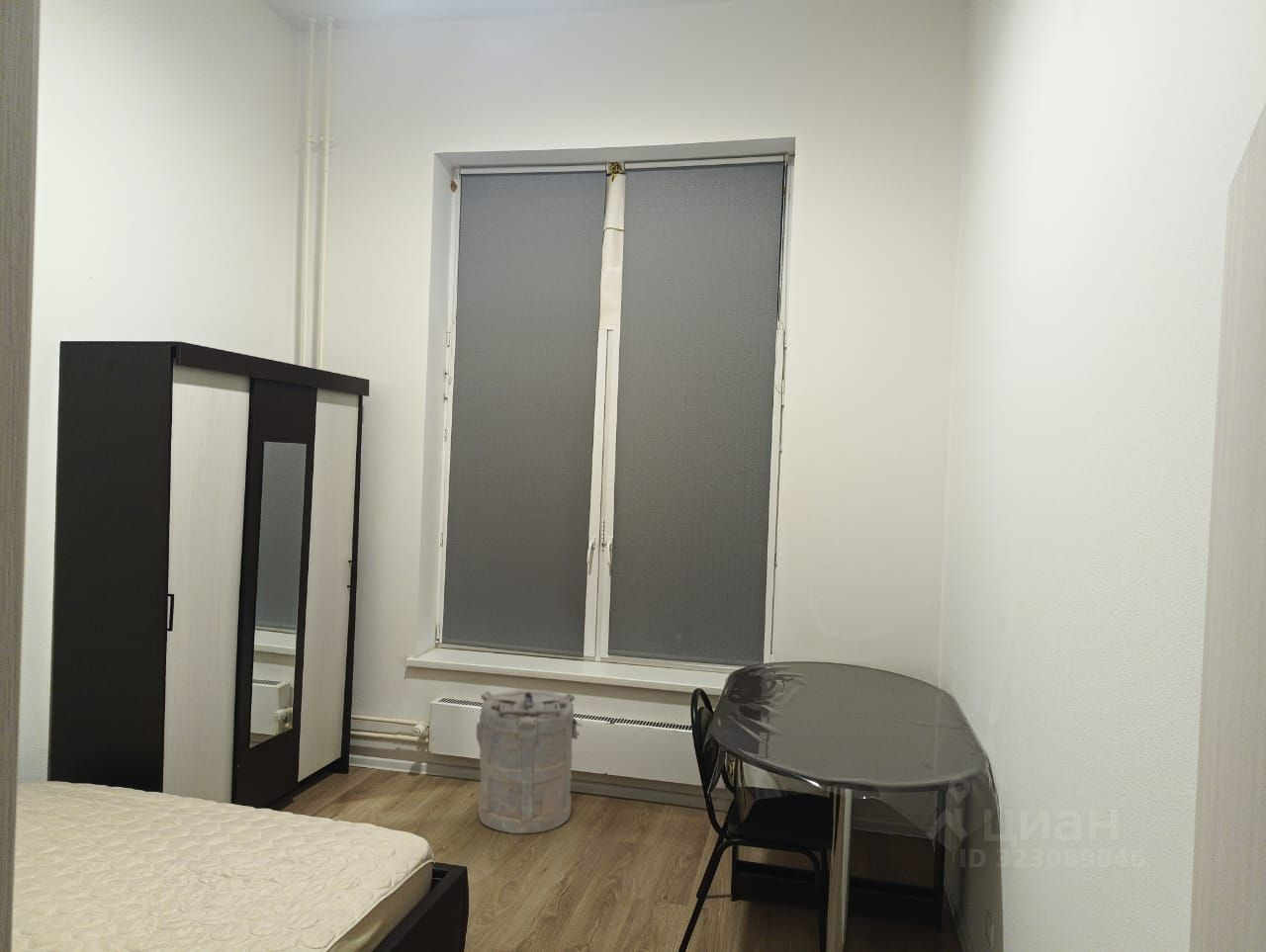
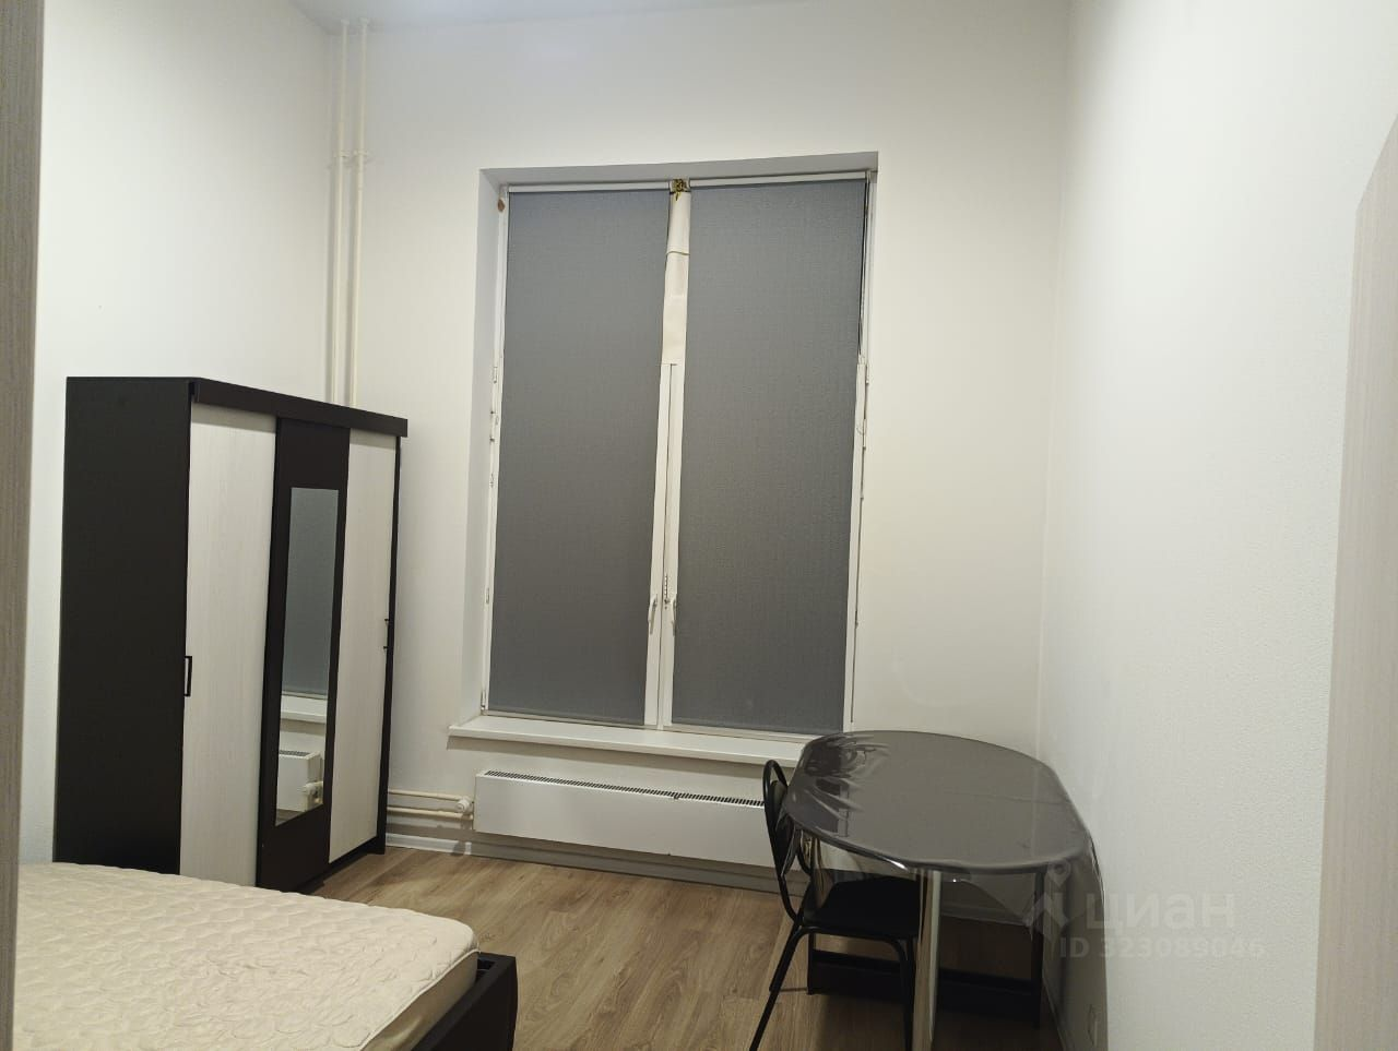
- laundry hamper (522, 751)
